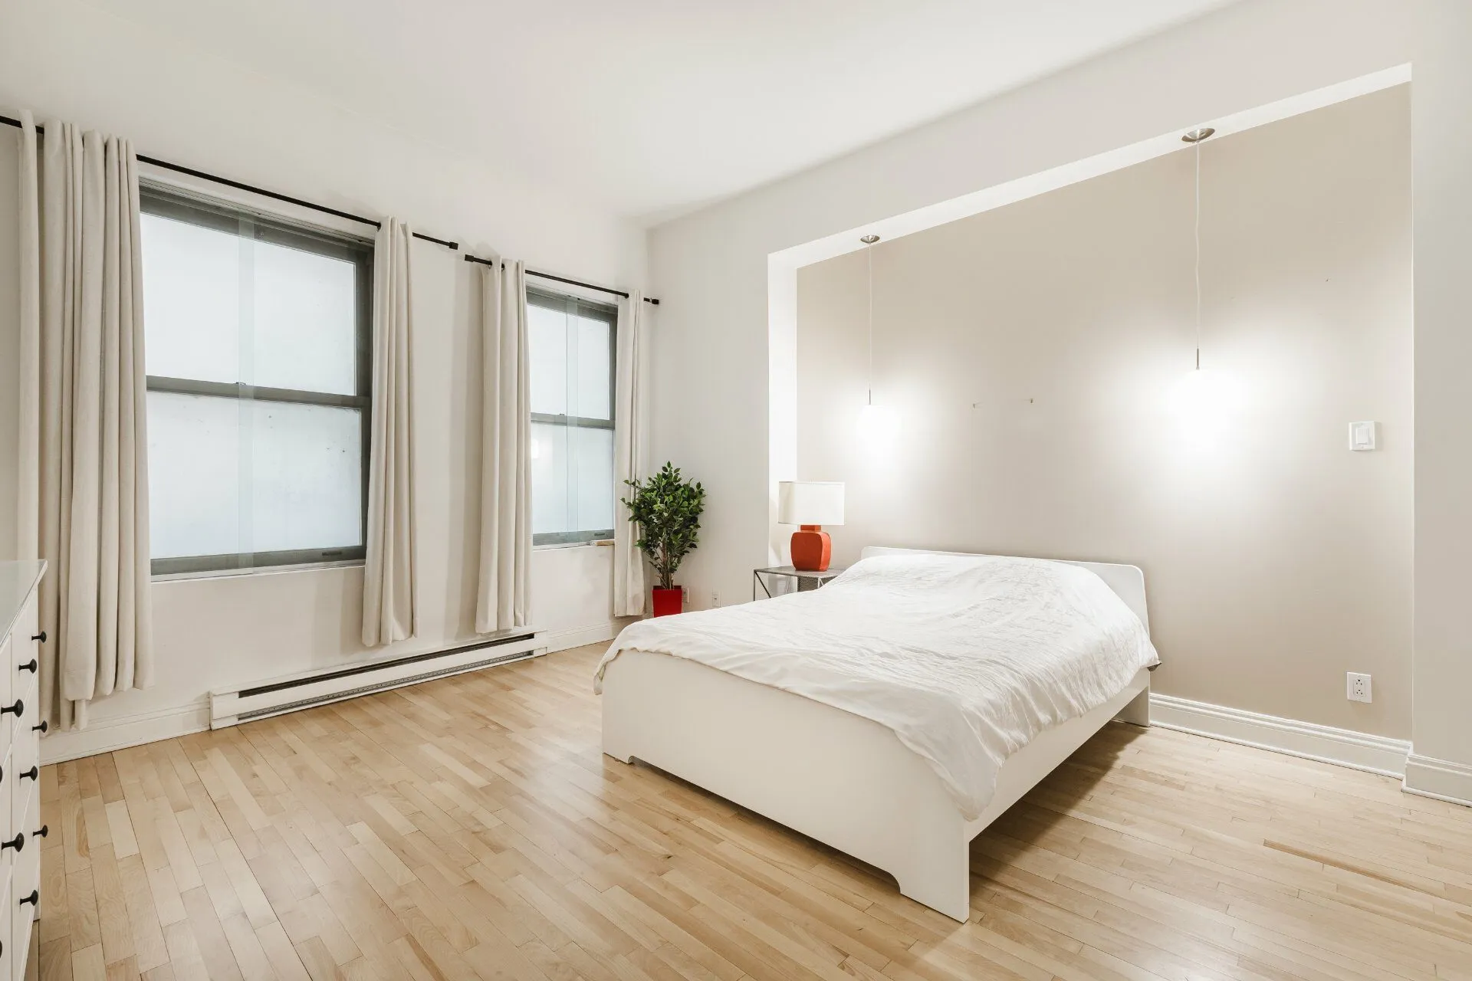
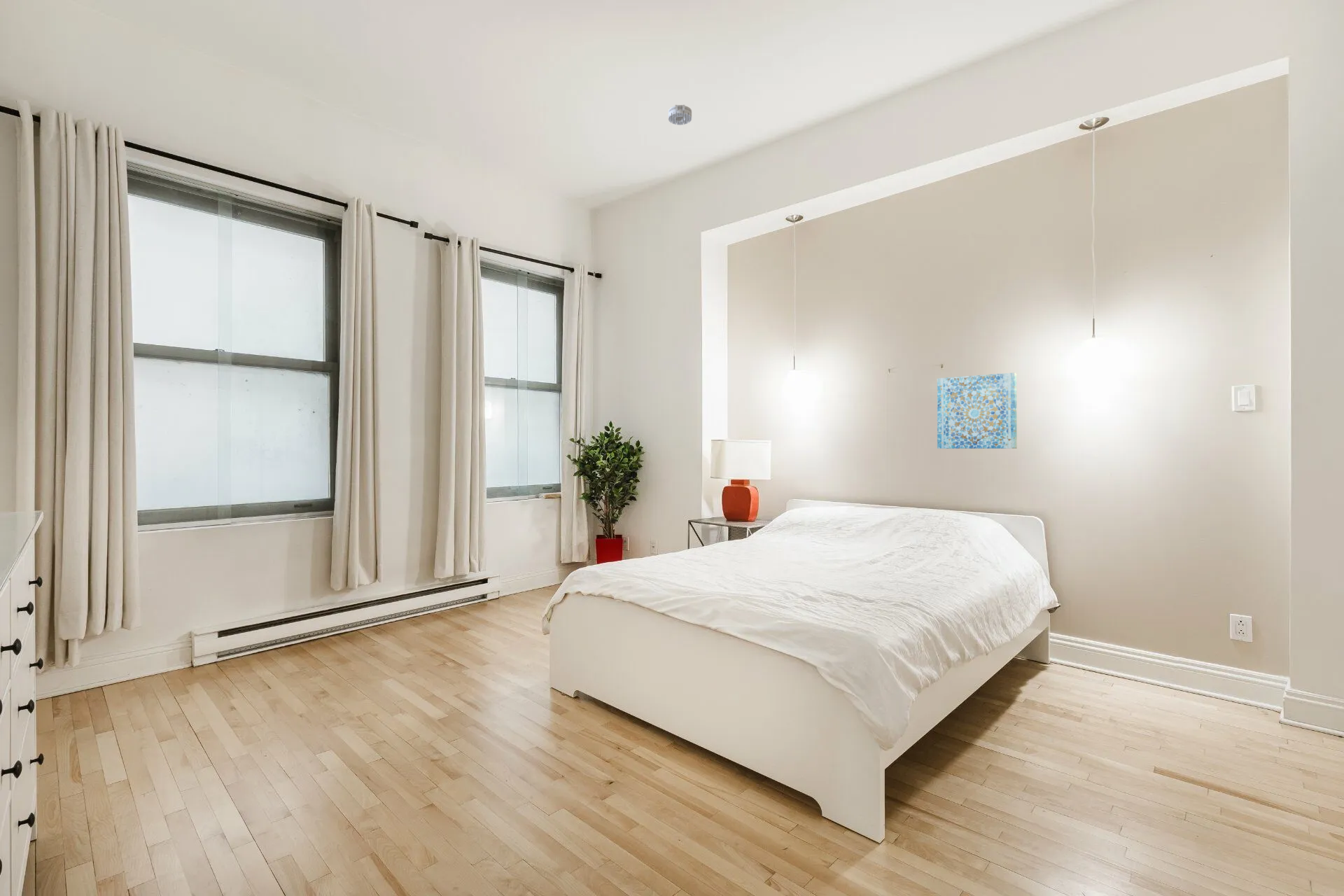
+ smoke detector (680, 114)
+ wall art (975, 412)
